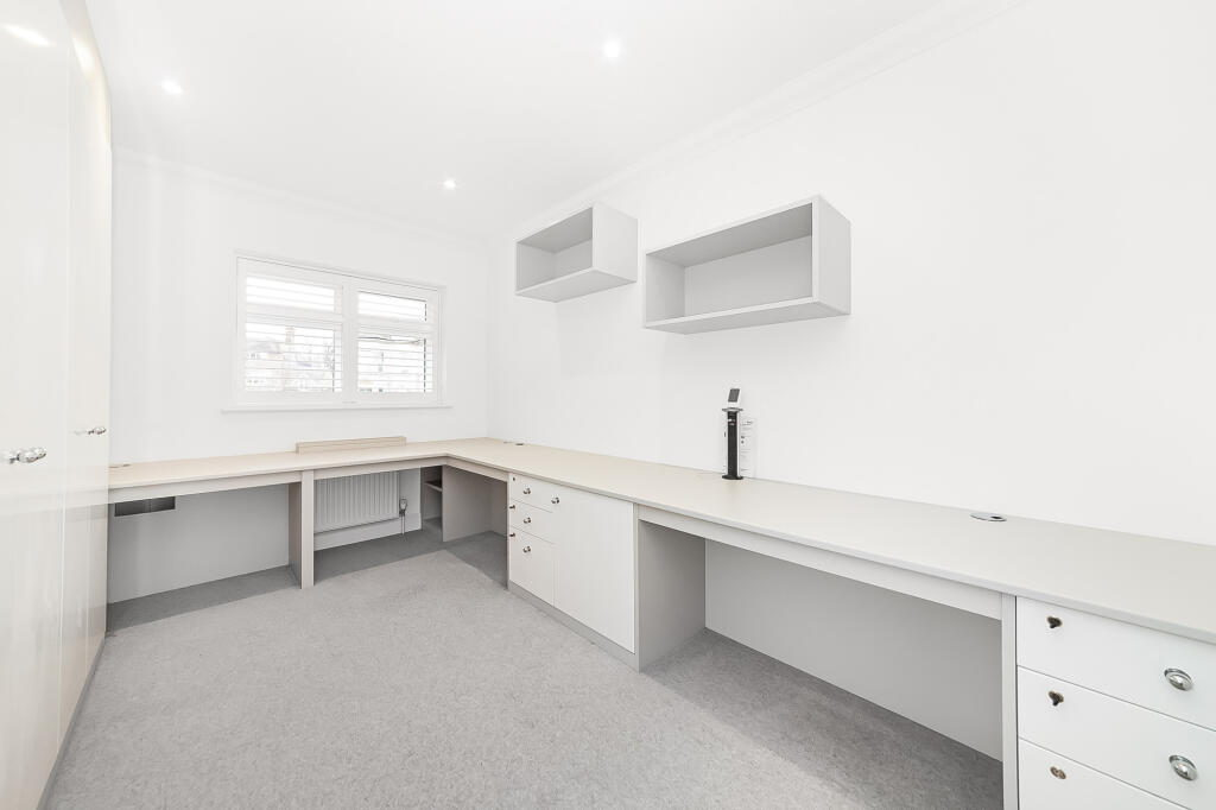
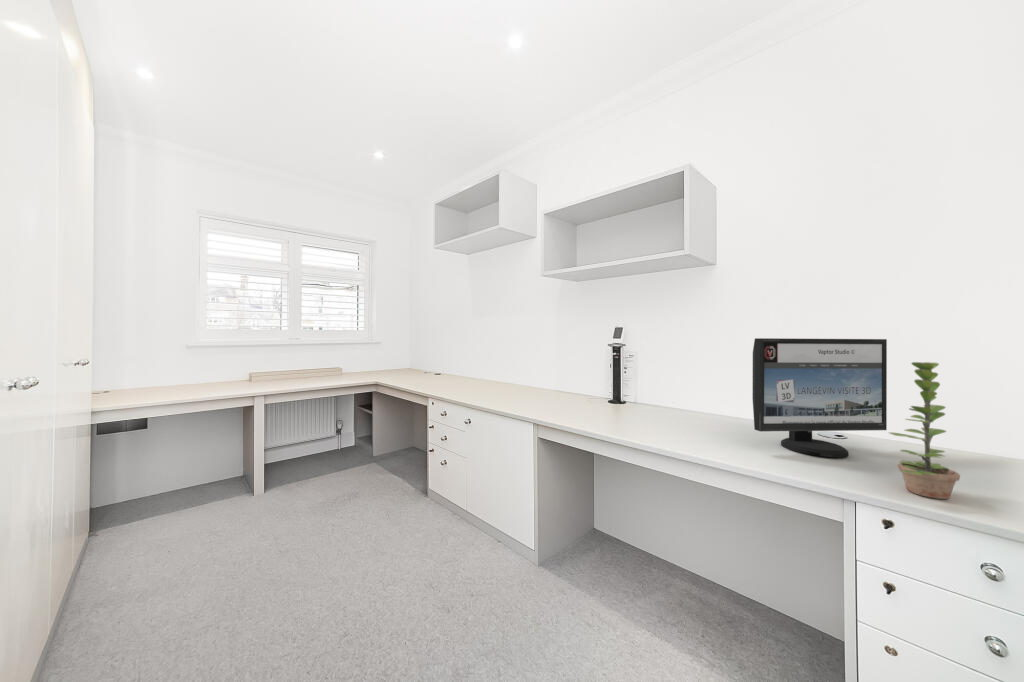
+ plant (924, 428)
+ computer monitor (812, 393)
